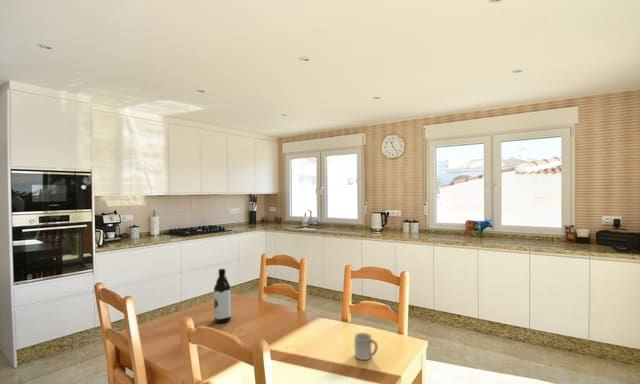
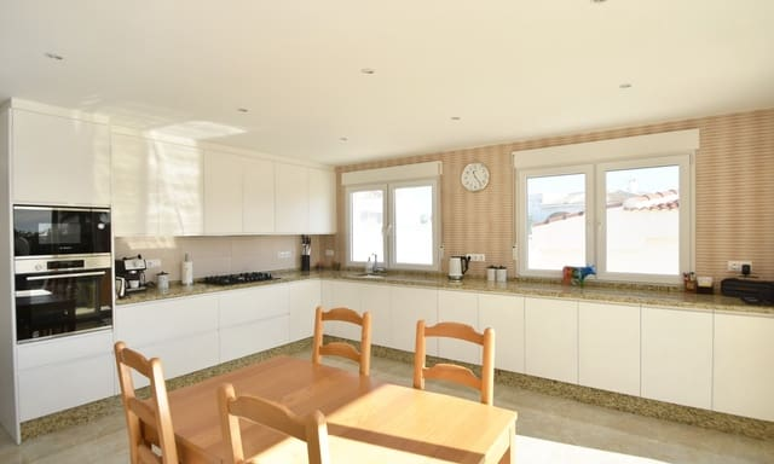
- cup (366, 347)
- water bottle (222, 294)
